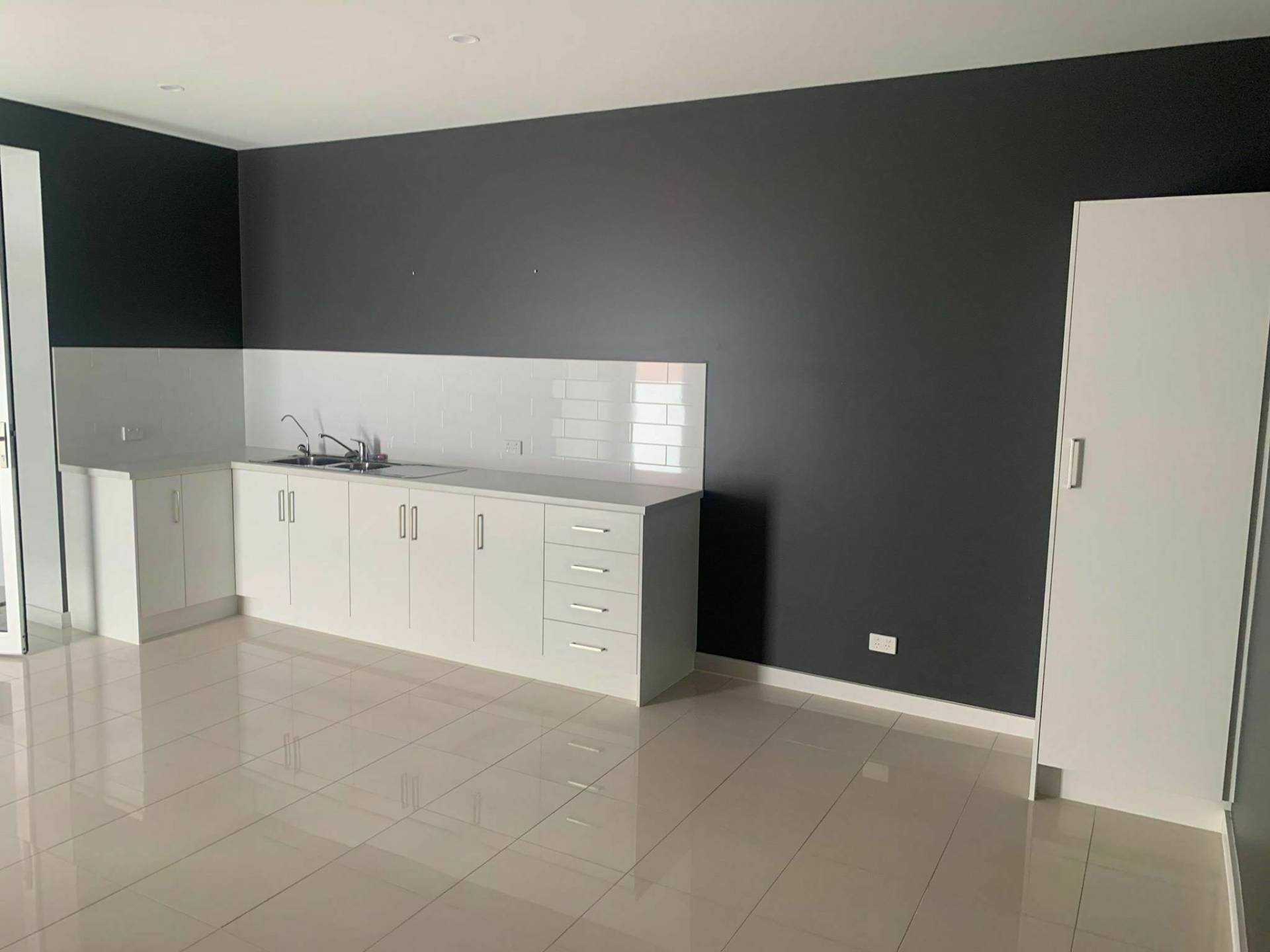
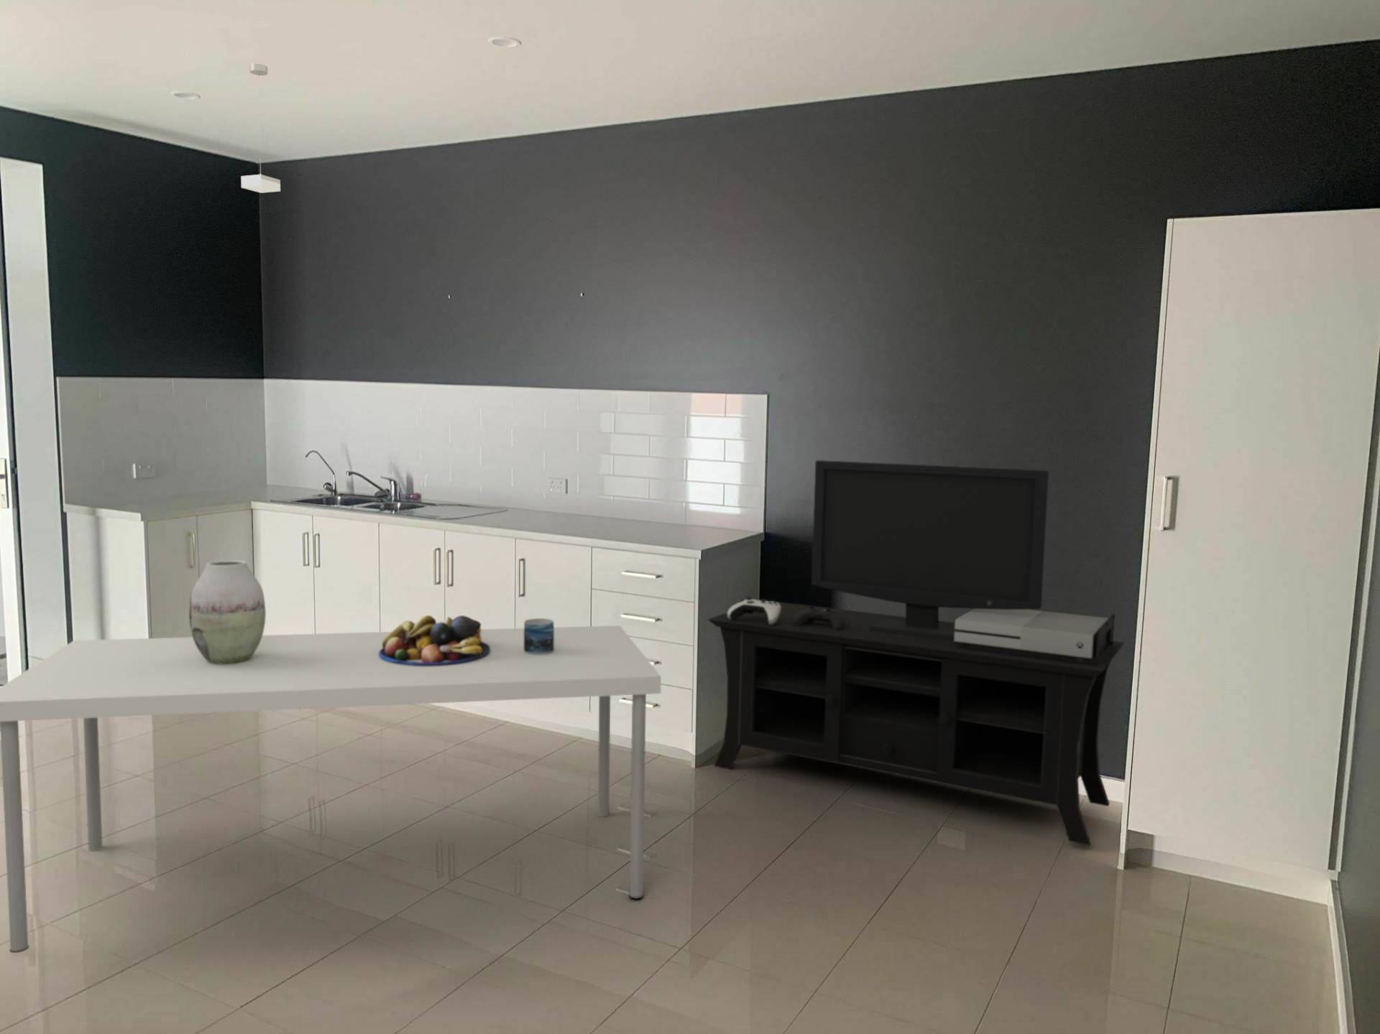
+ media console (908, 628)
+ dining table (347, 707)
+ vase (227, 610)
+ fruit bowl (435, 632)
+ mug (536, 634)
+ pendant lamp (260, 128)
